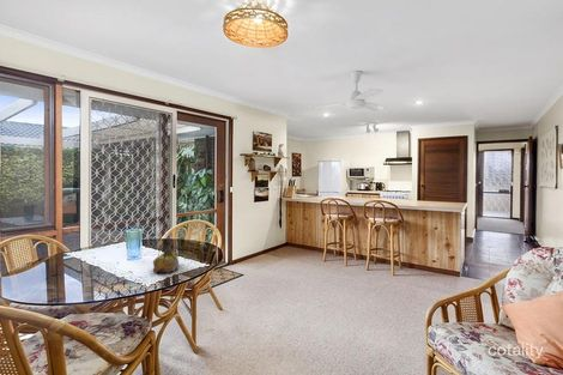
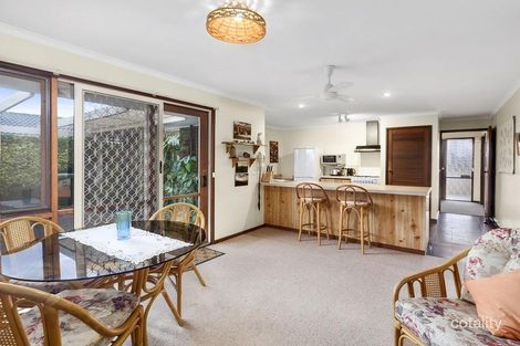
- fruit (165, 258)
